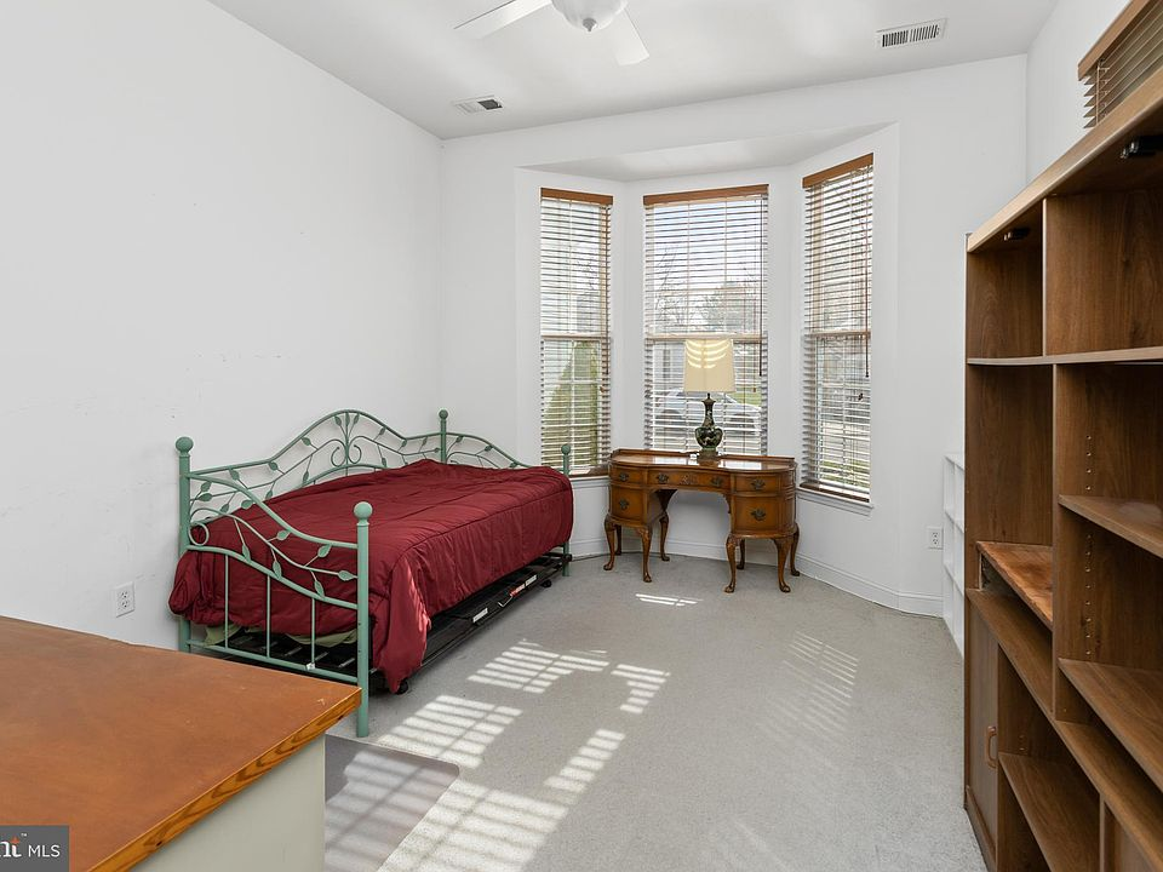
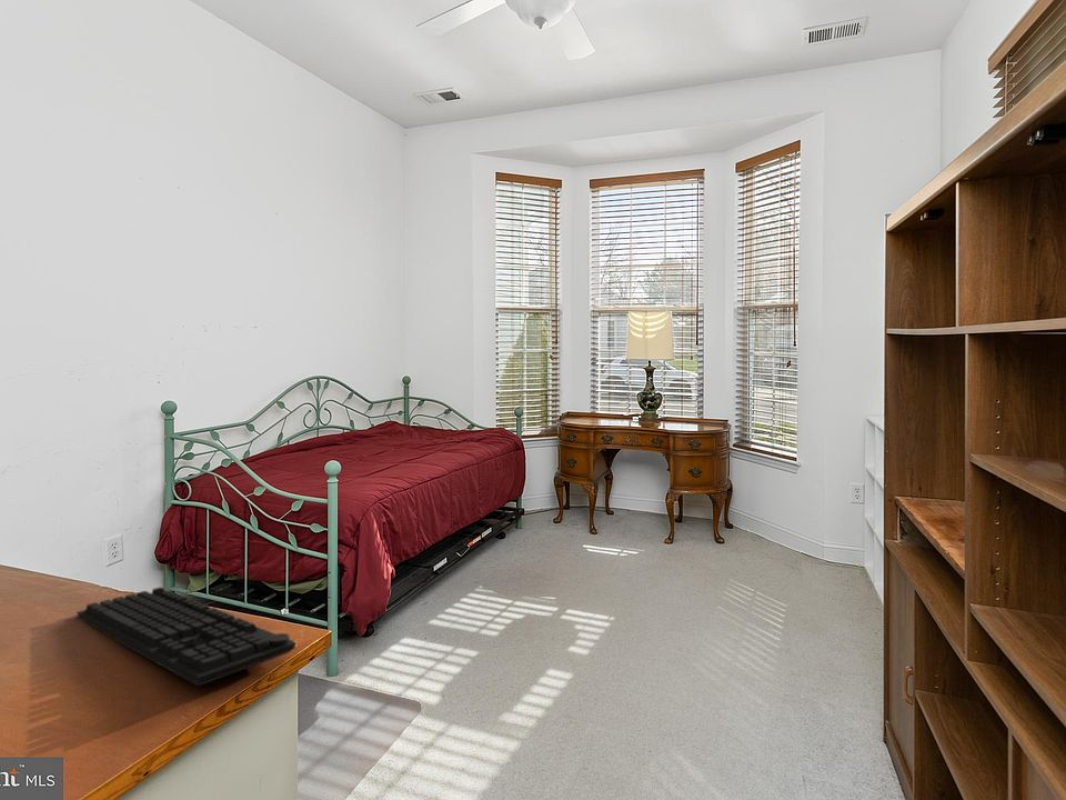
+ keyboard (179, 628)
